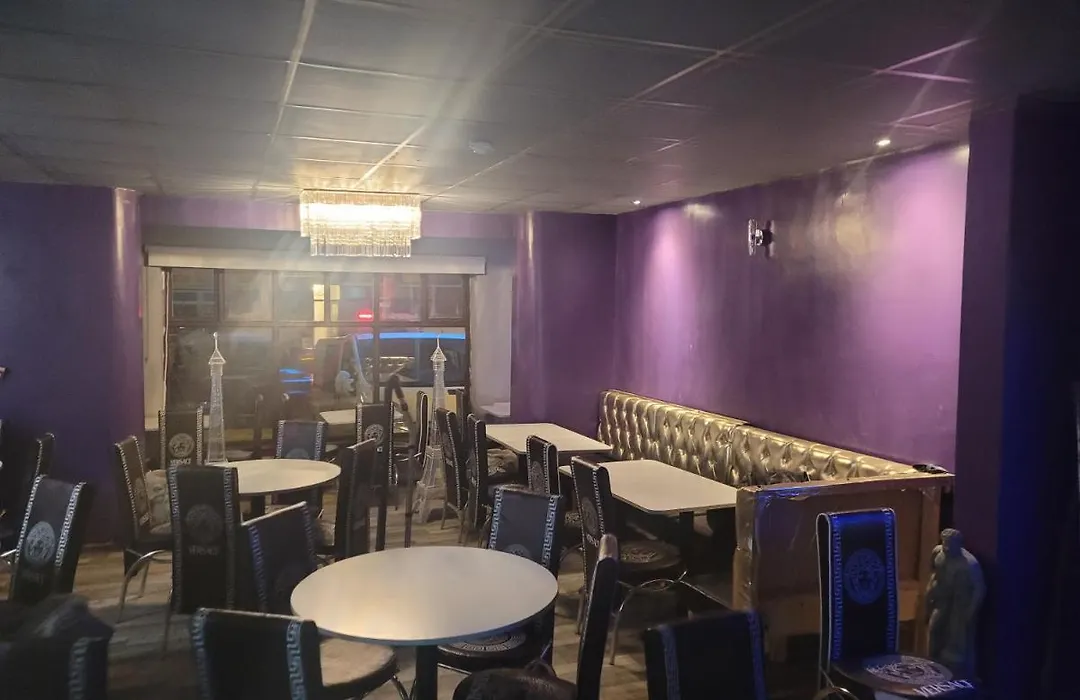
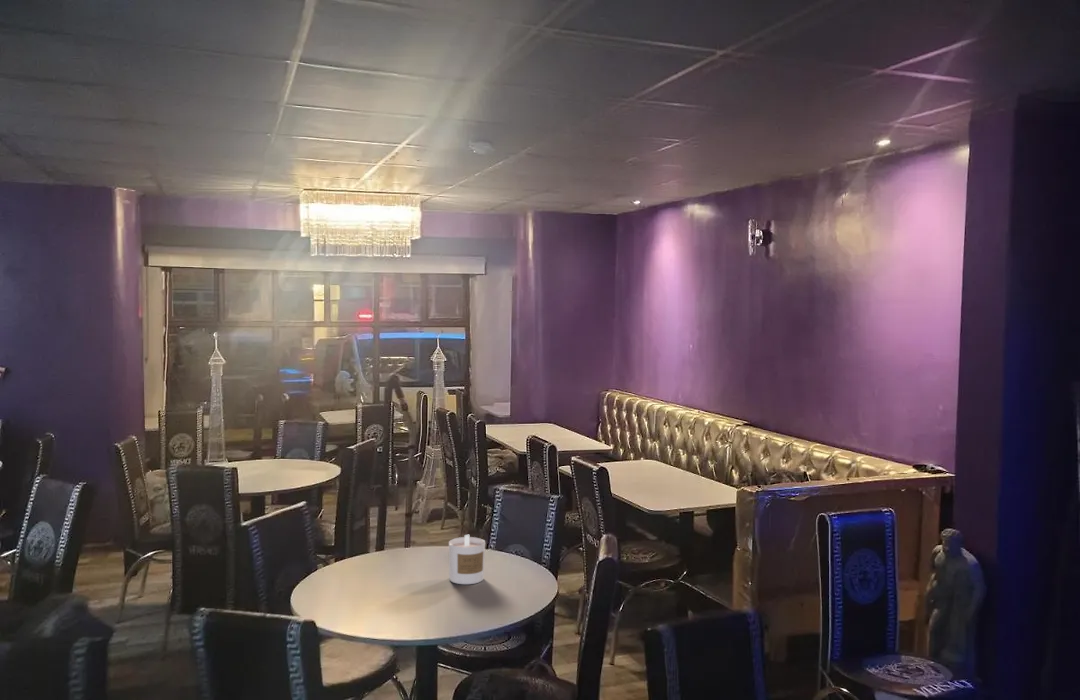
+ candle (466, 556)
